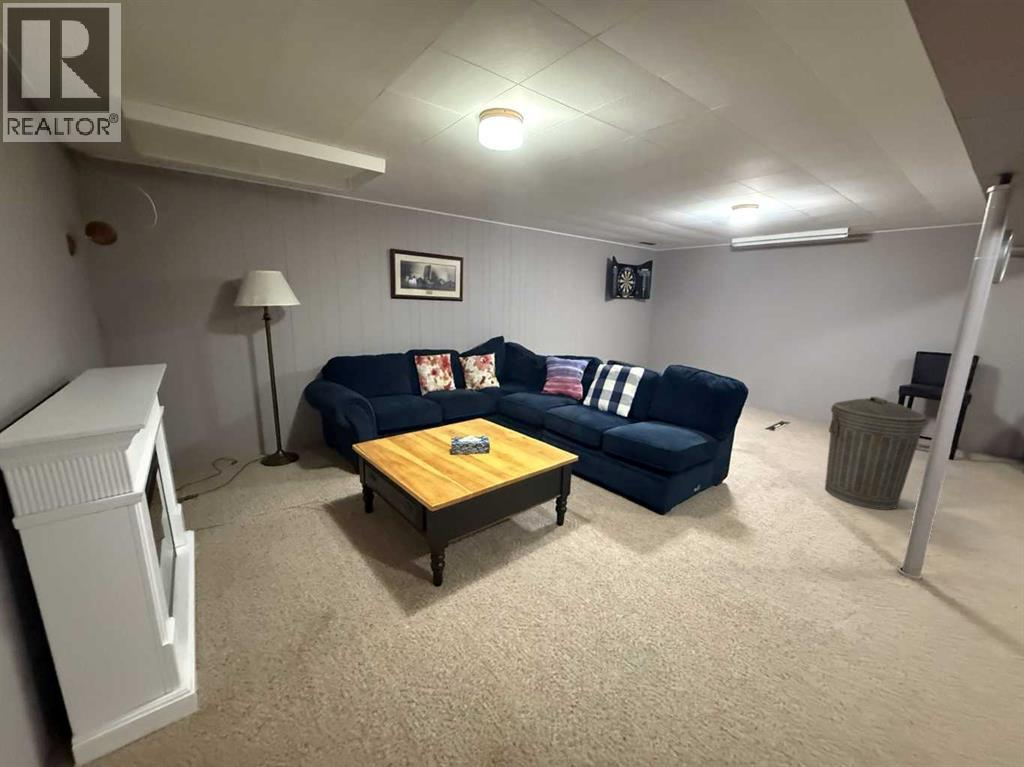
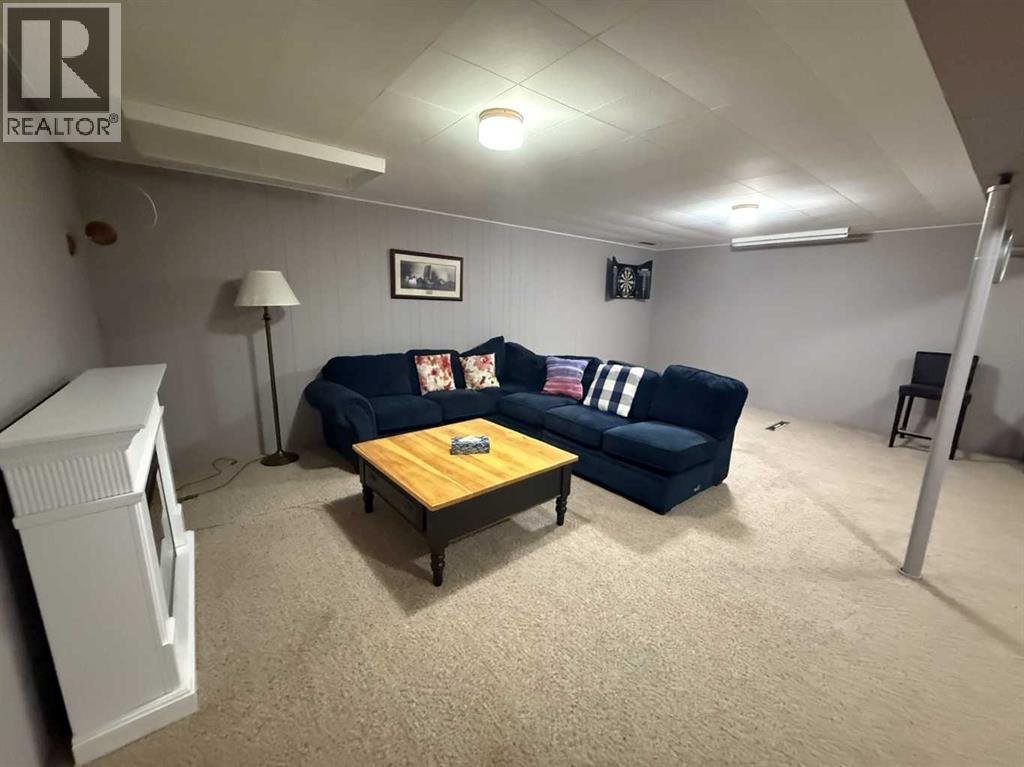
- trash can (869, 448)
